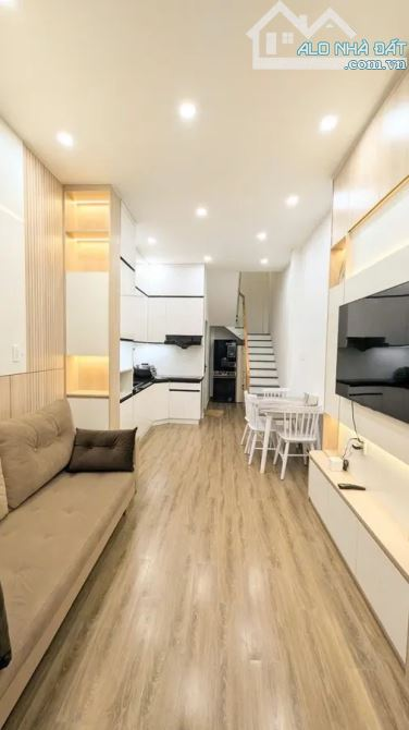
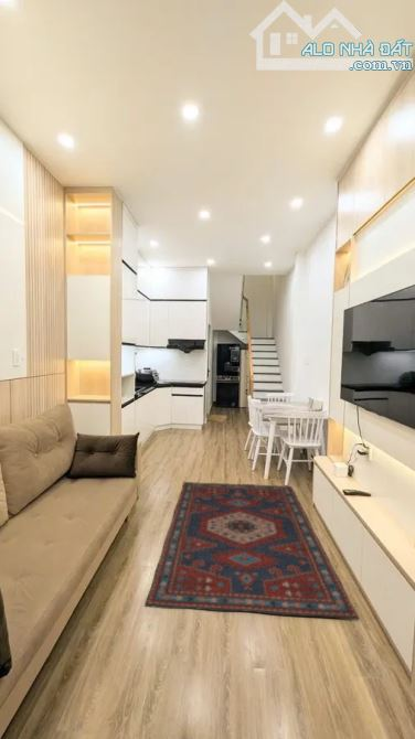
+ rug (242, 526)
